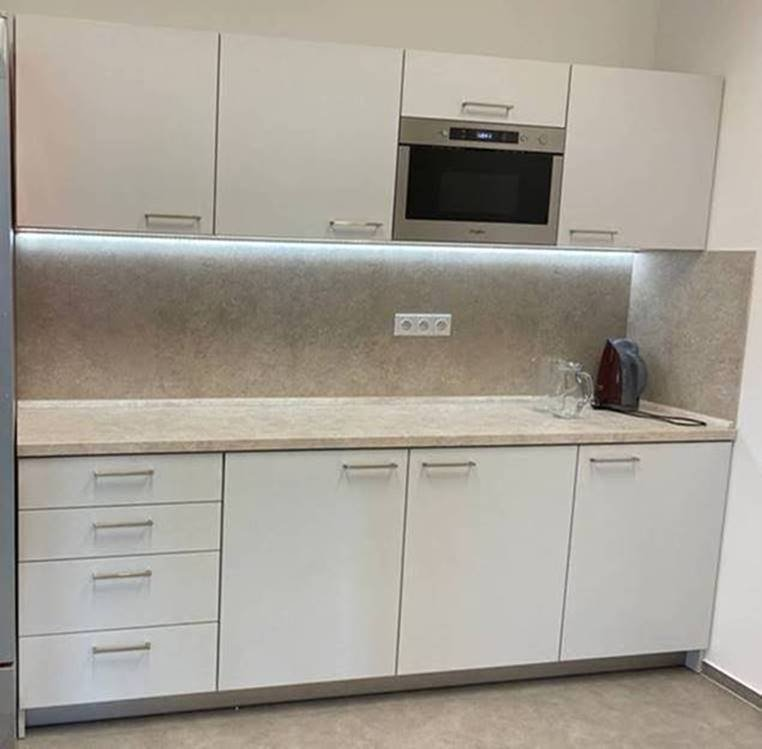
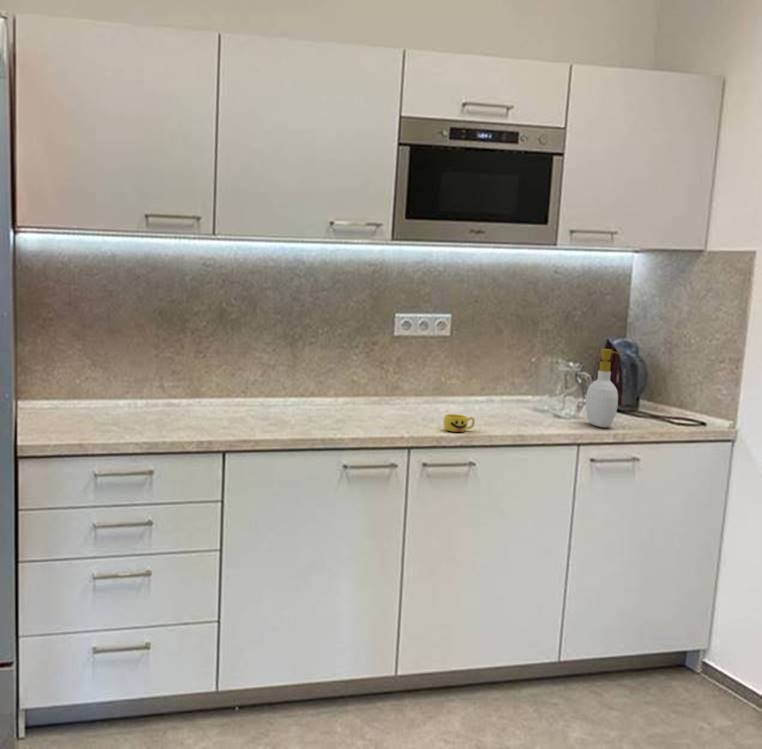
+ soap bottle (604, 387)
+ cup (459, 423)
